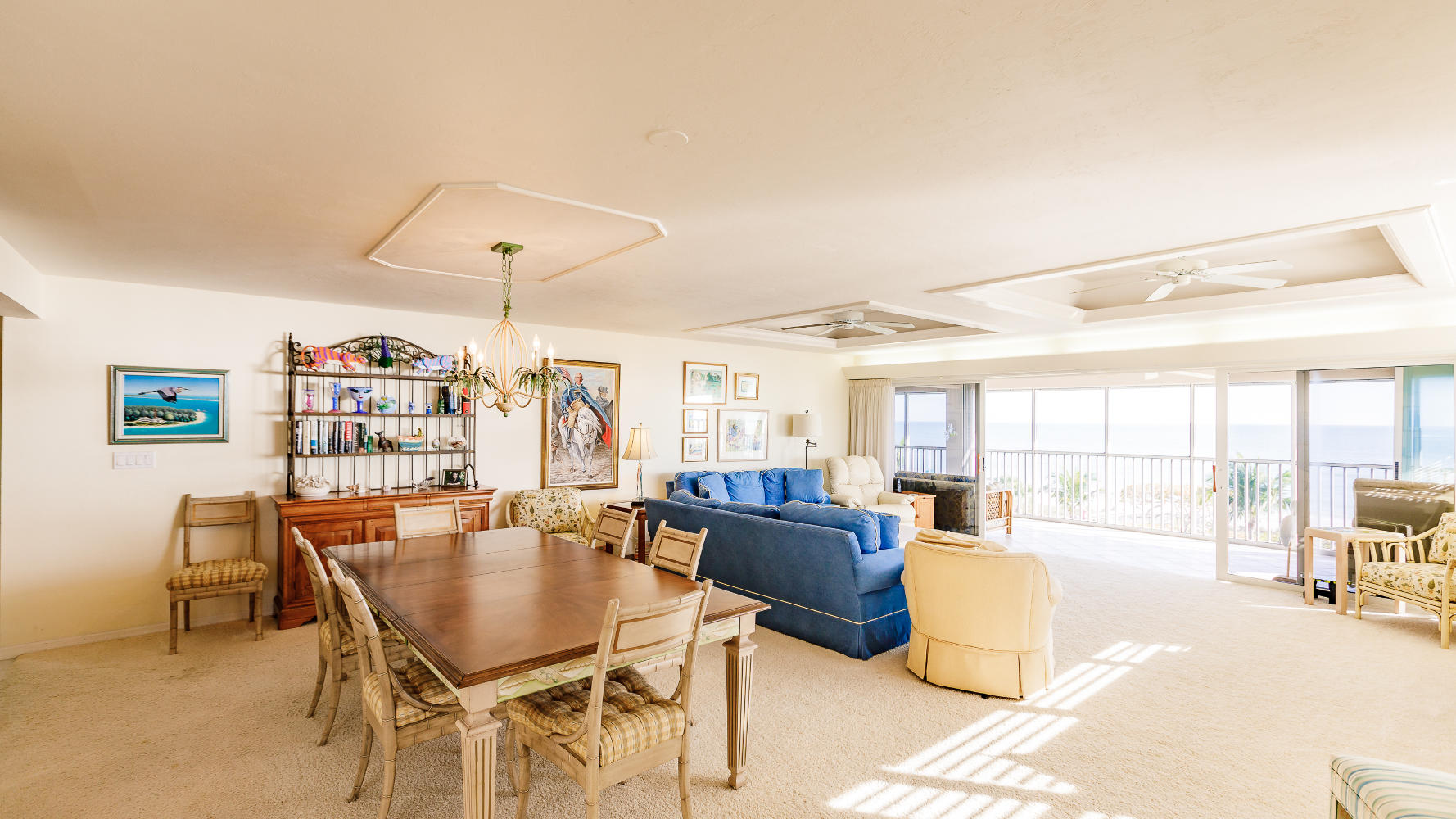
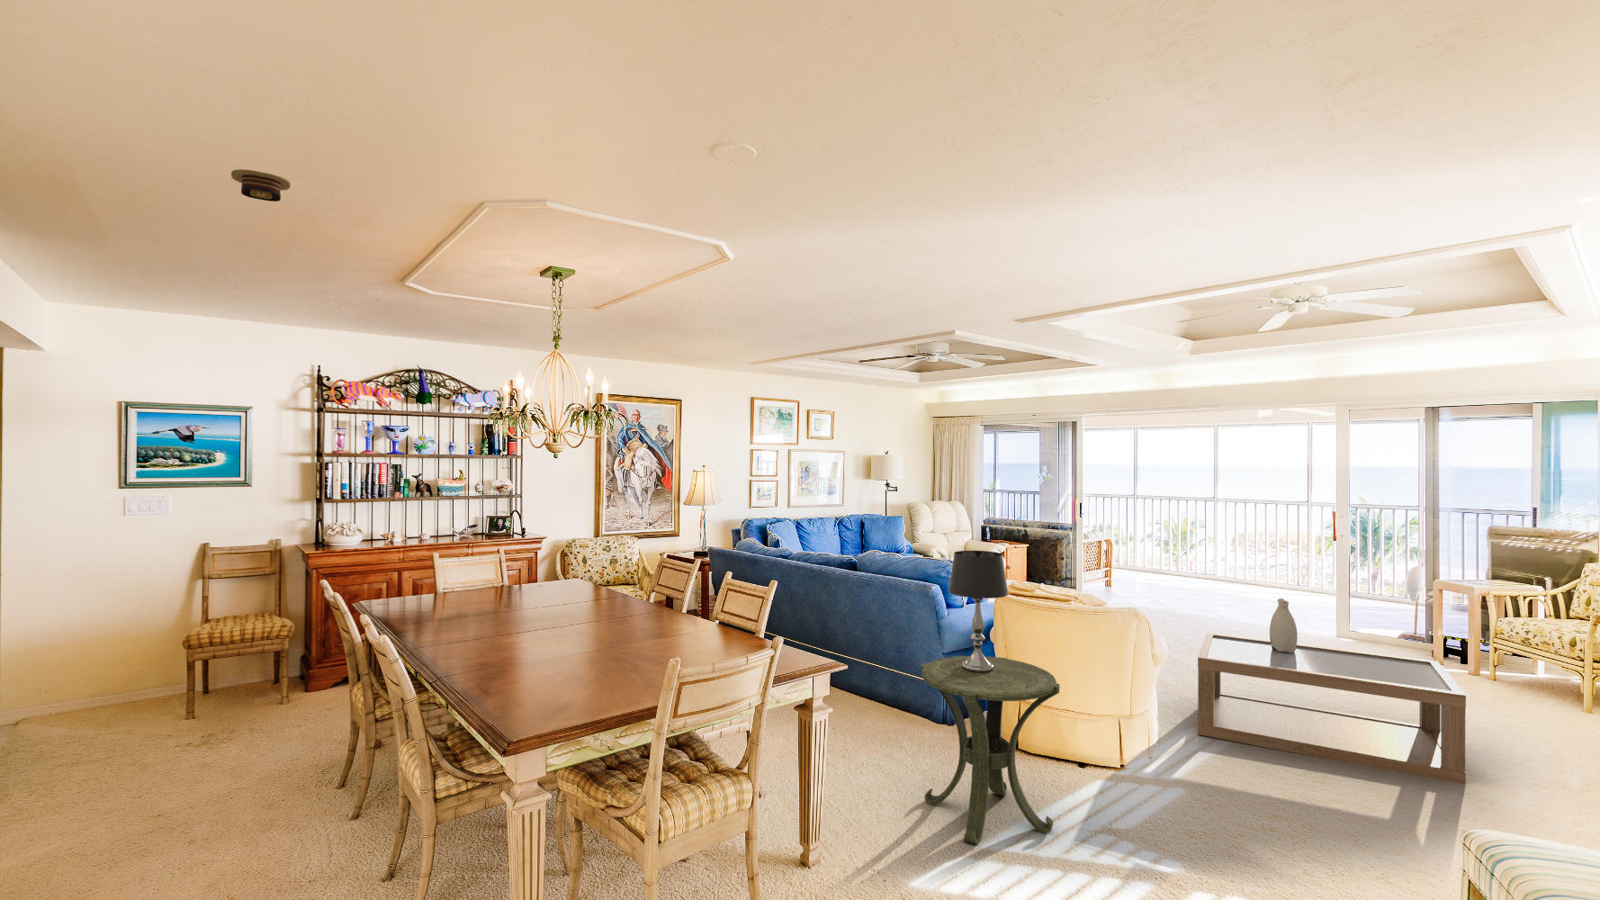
+ side table (987, 744)
+ vase (1284, 622)
+ table lamp (977, 610)
+ recessed light (260, 187)
+ coffee table (1314, 708)
